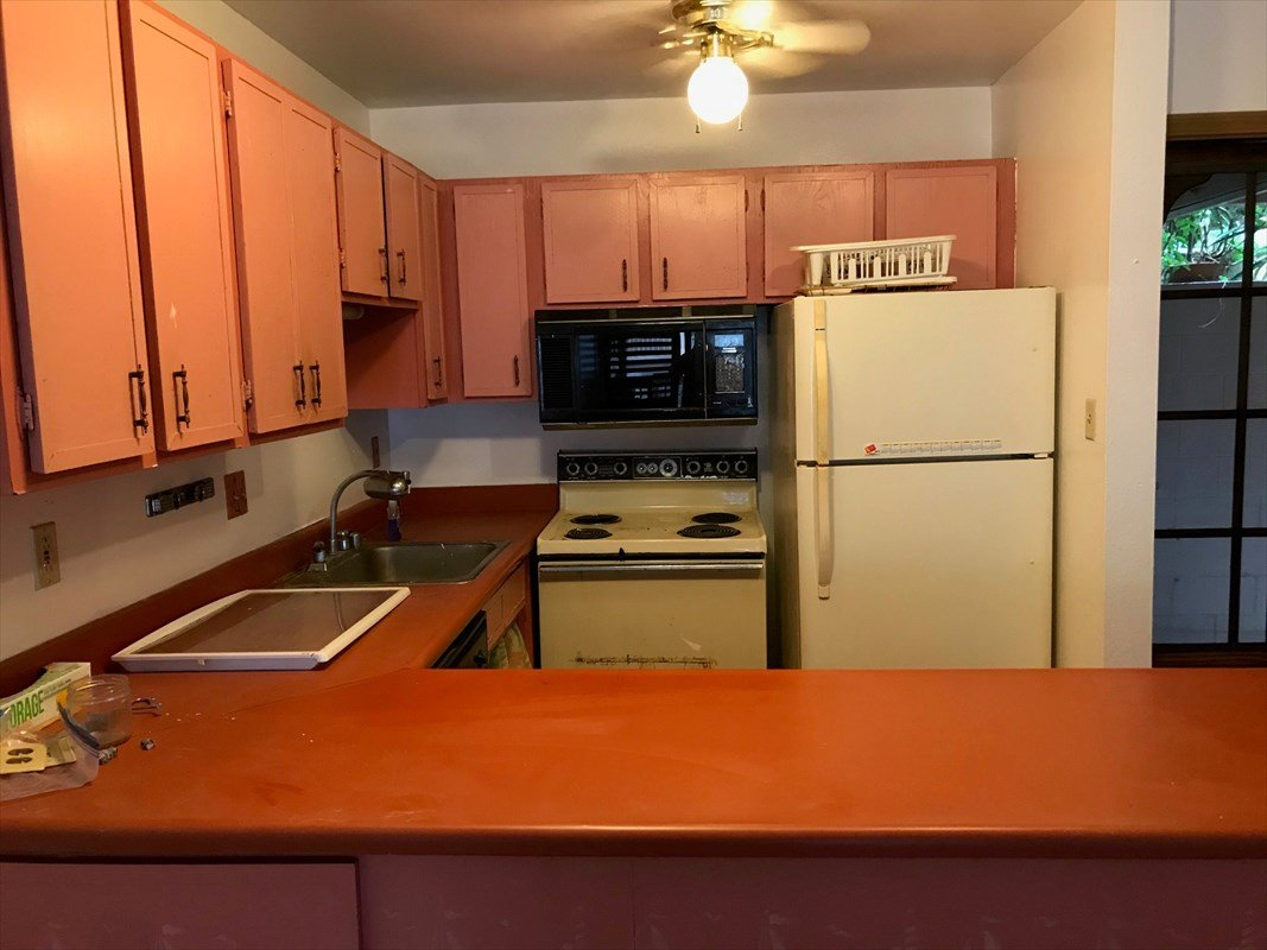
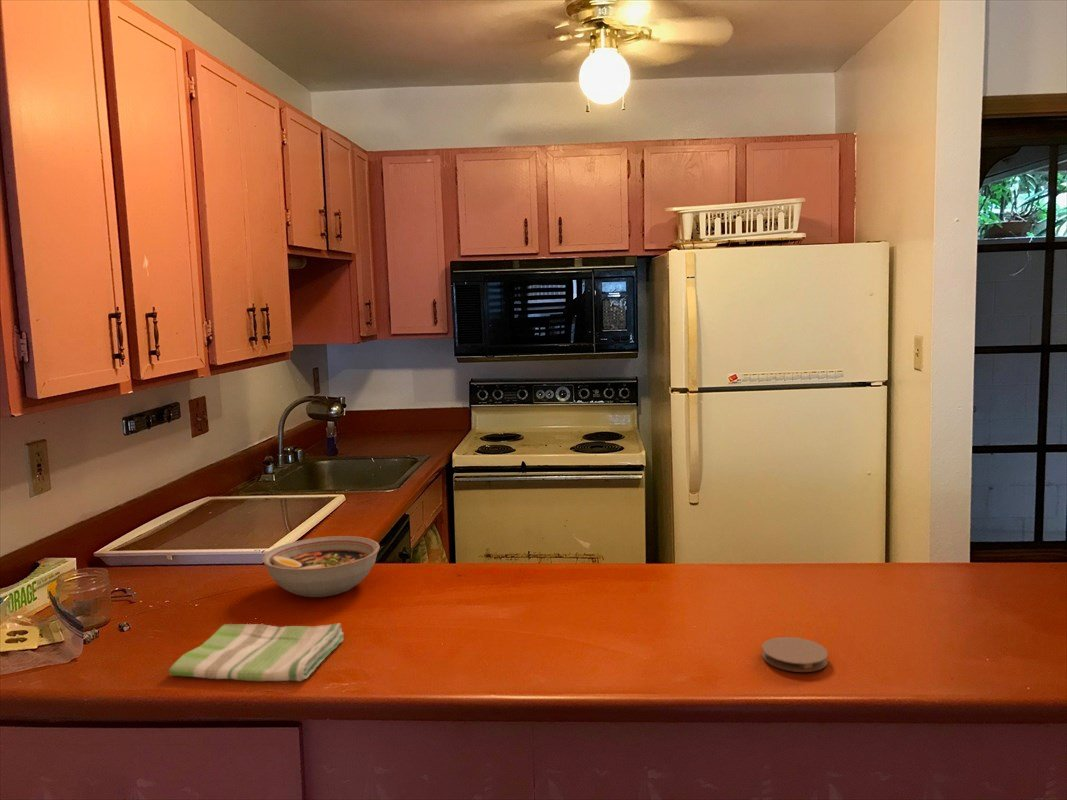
+ bowl (323, 570)
+ dish towel (260, 648)
+ coaster (794, 653)
